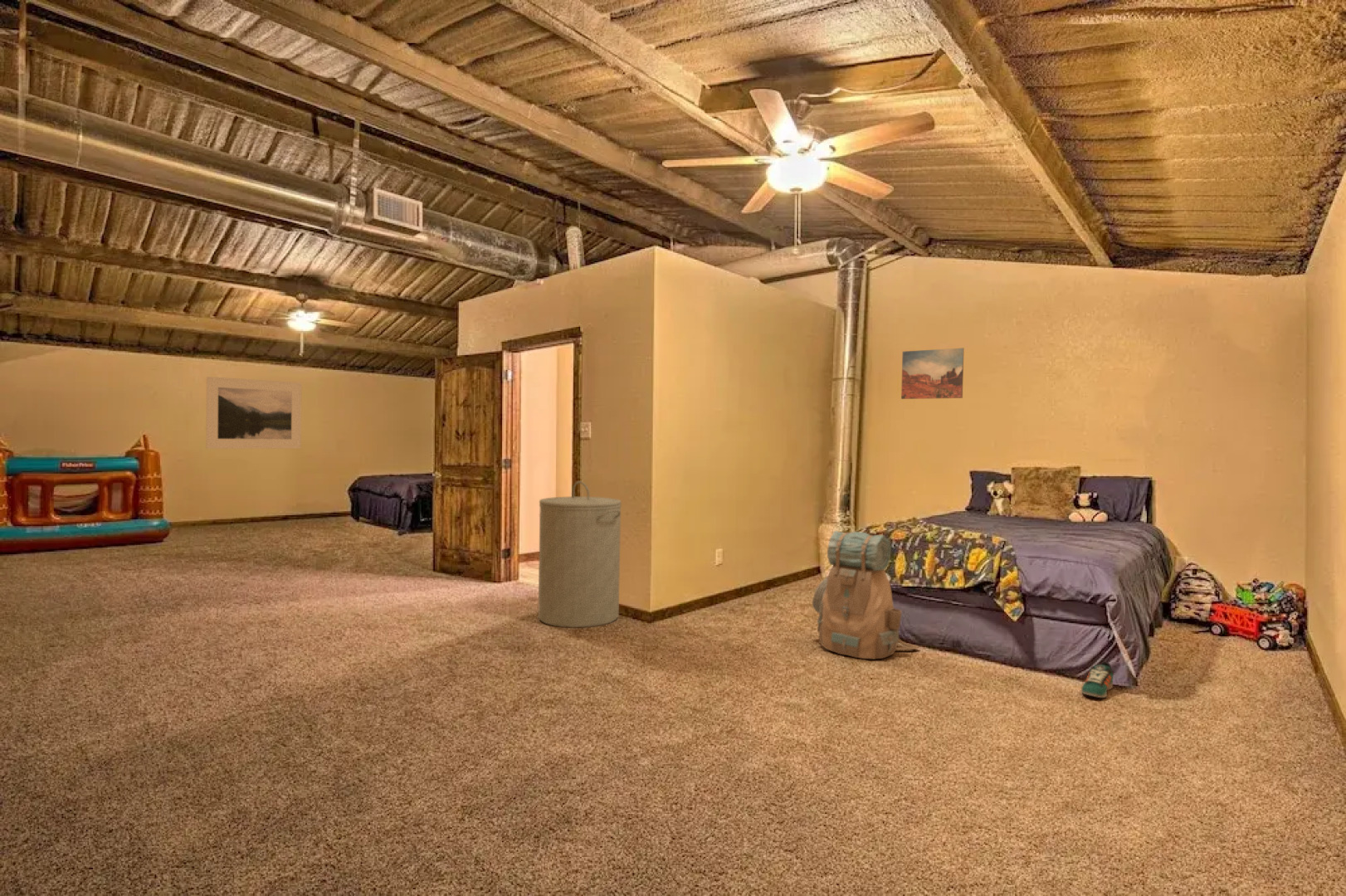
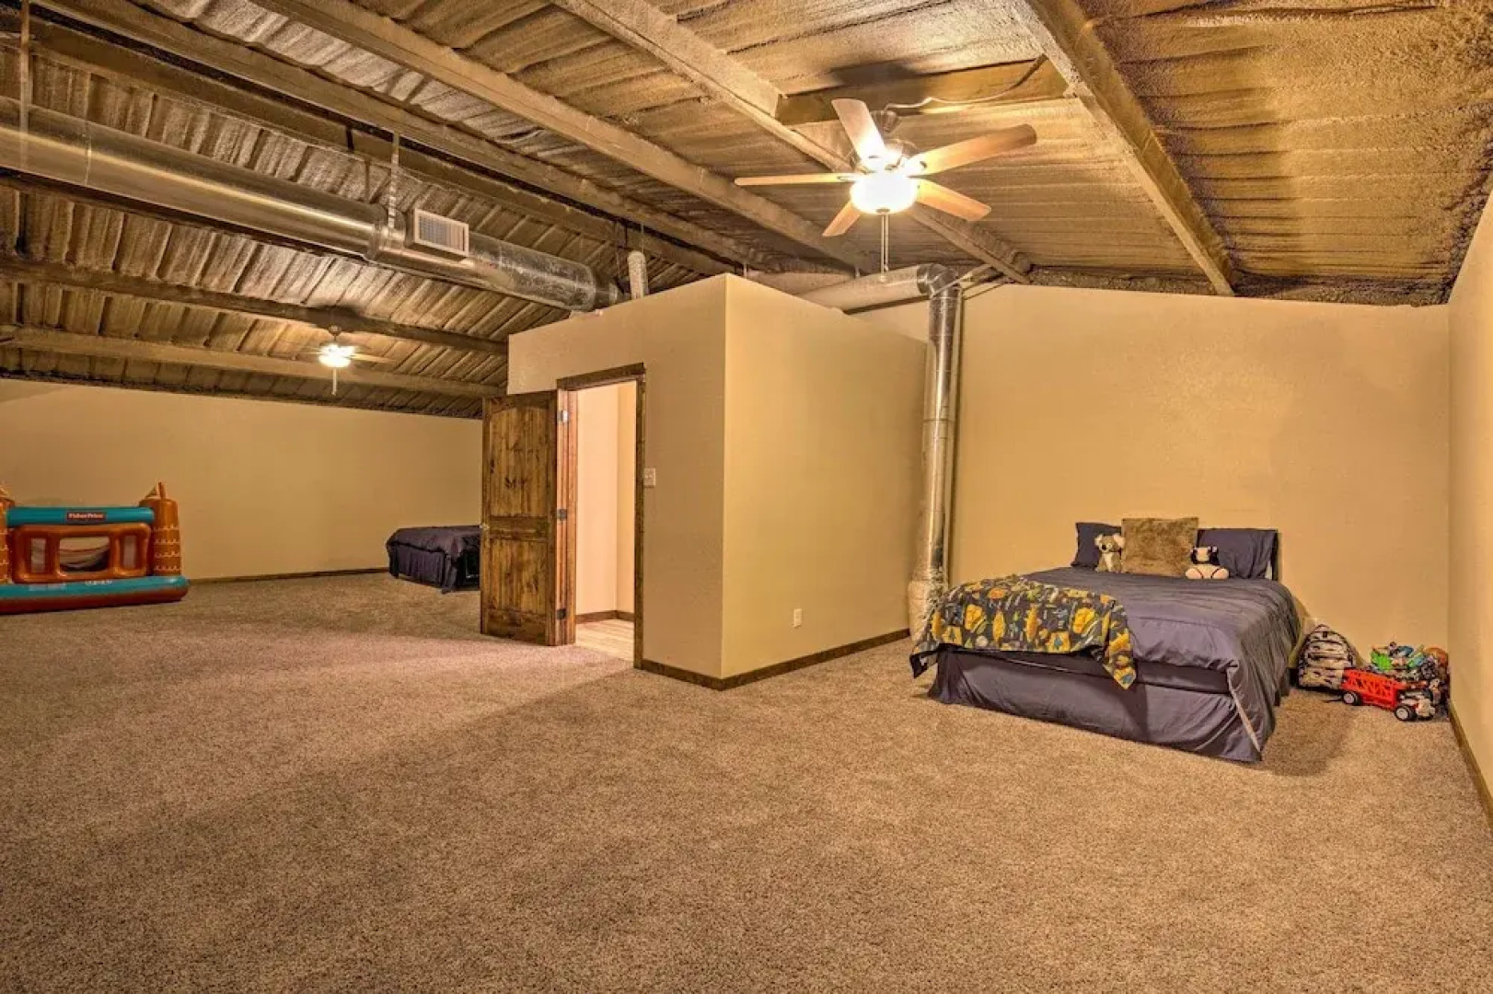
- laundry hamper (579, 549)
- wall art (931, 374)
- backpack (861, 590)
- sneaker (1097, 679)
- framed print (256, 414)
